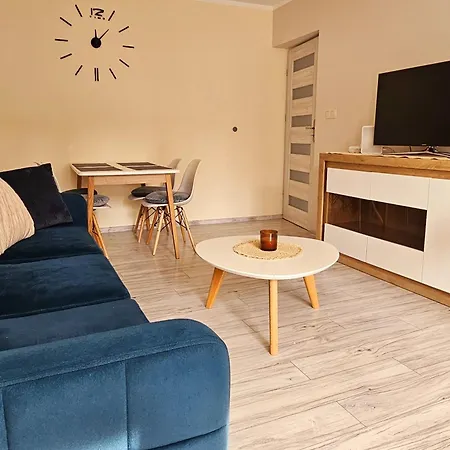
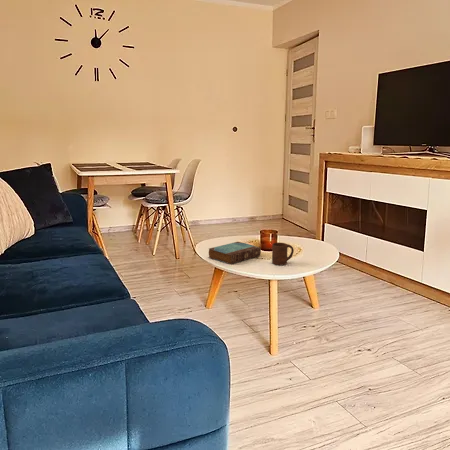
+ book (234, 252)
+ cup (281, 253)
